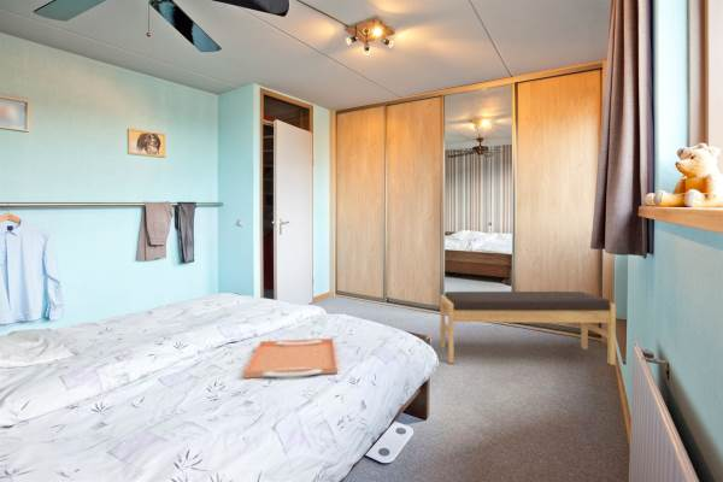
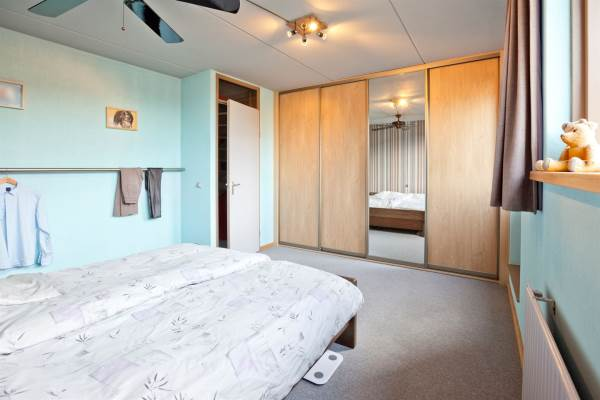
- serving tray (294, 355)
- bench (522, 322)
